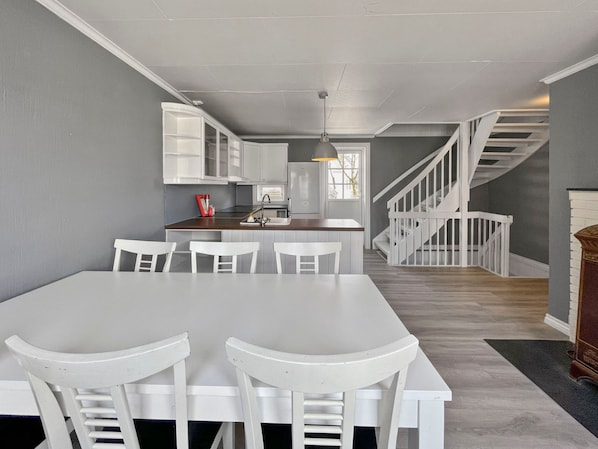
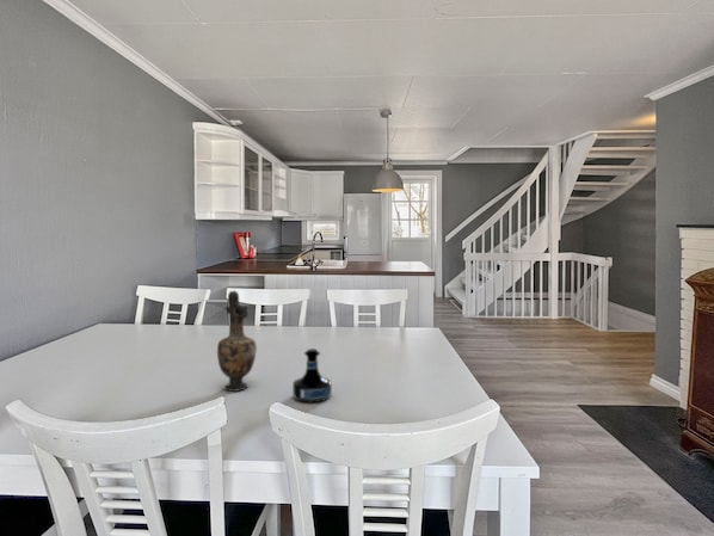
+ tequila bottle (312, 372)
+ vase (236, 339)
